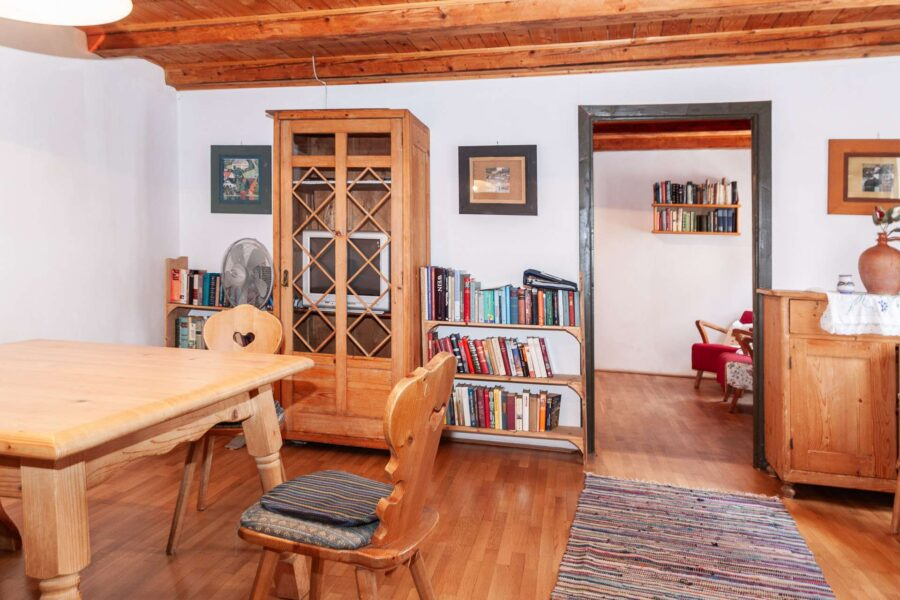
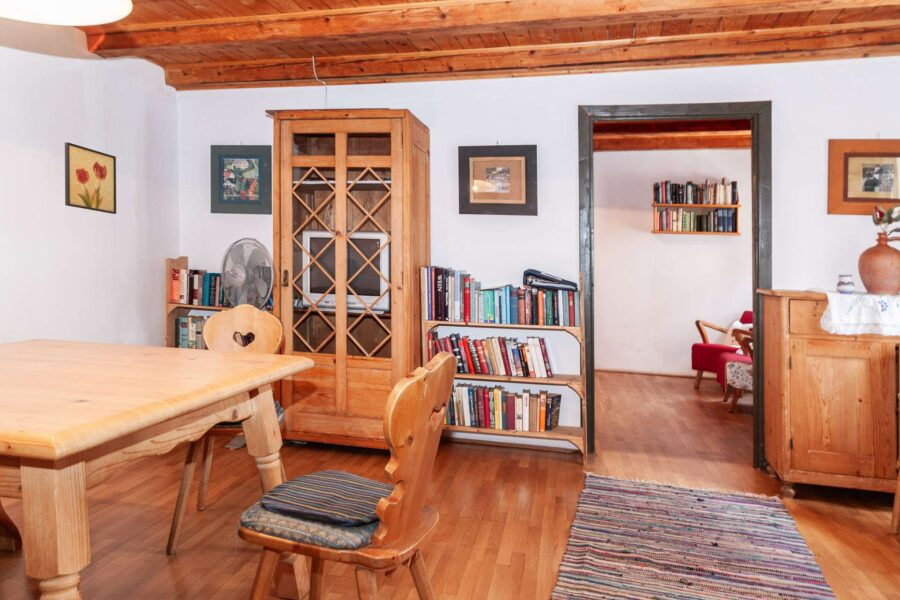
+ wall art (90, 179)
